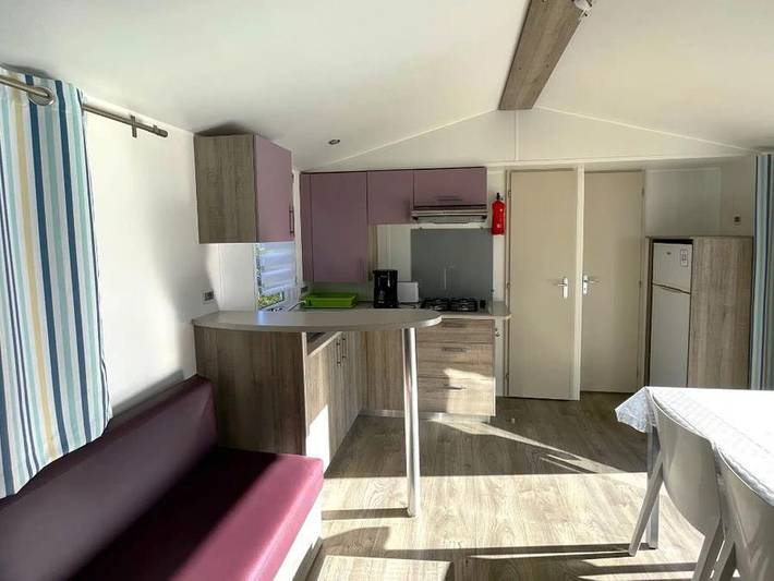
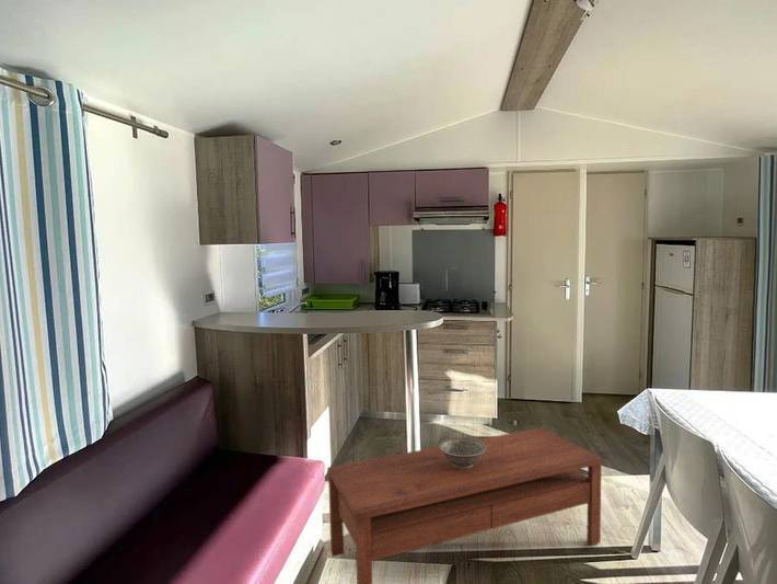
+ decorative bowl (462, 455)
+ coffee table (466, 505)
